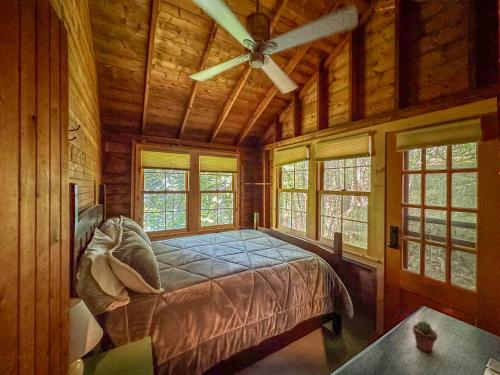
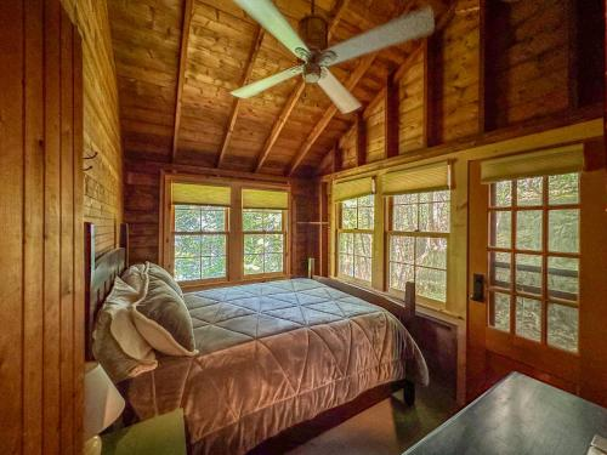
- potted succulent (424, 335)
